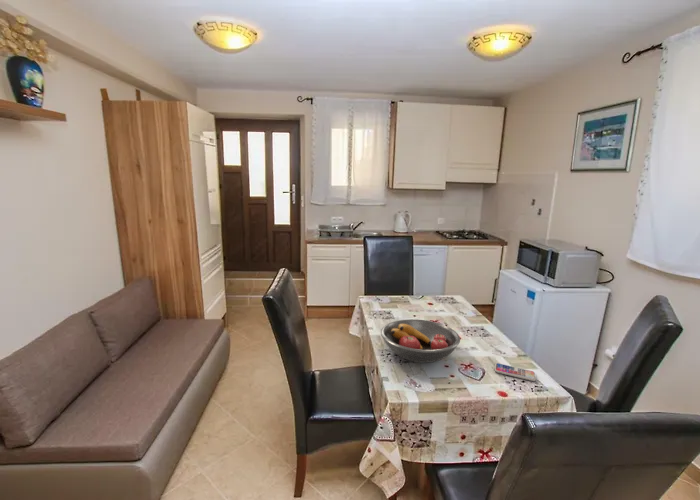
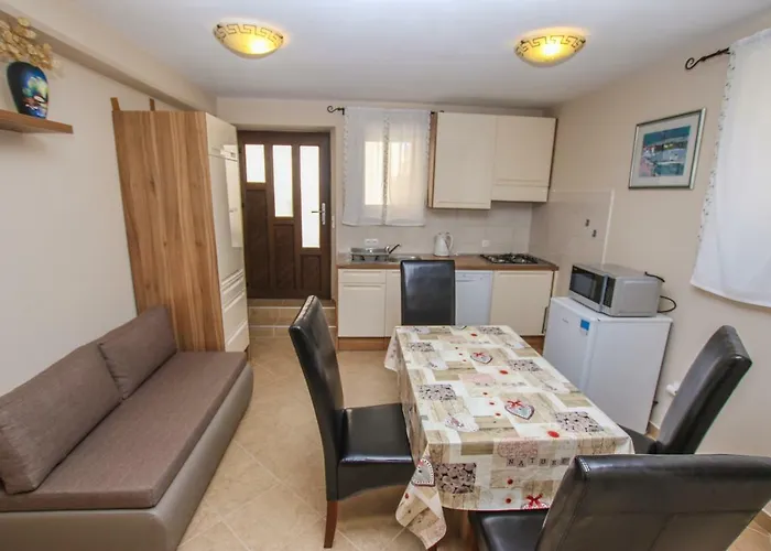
- smartphone (514, 371)
- fruit bowl (419, 340)
